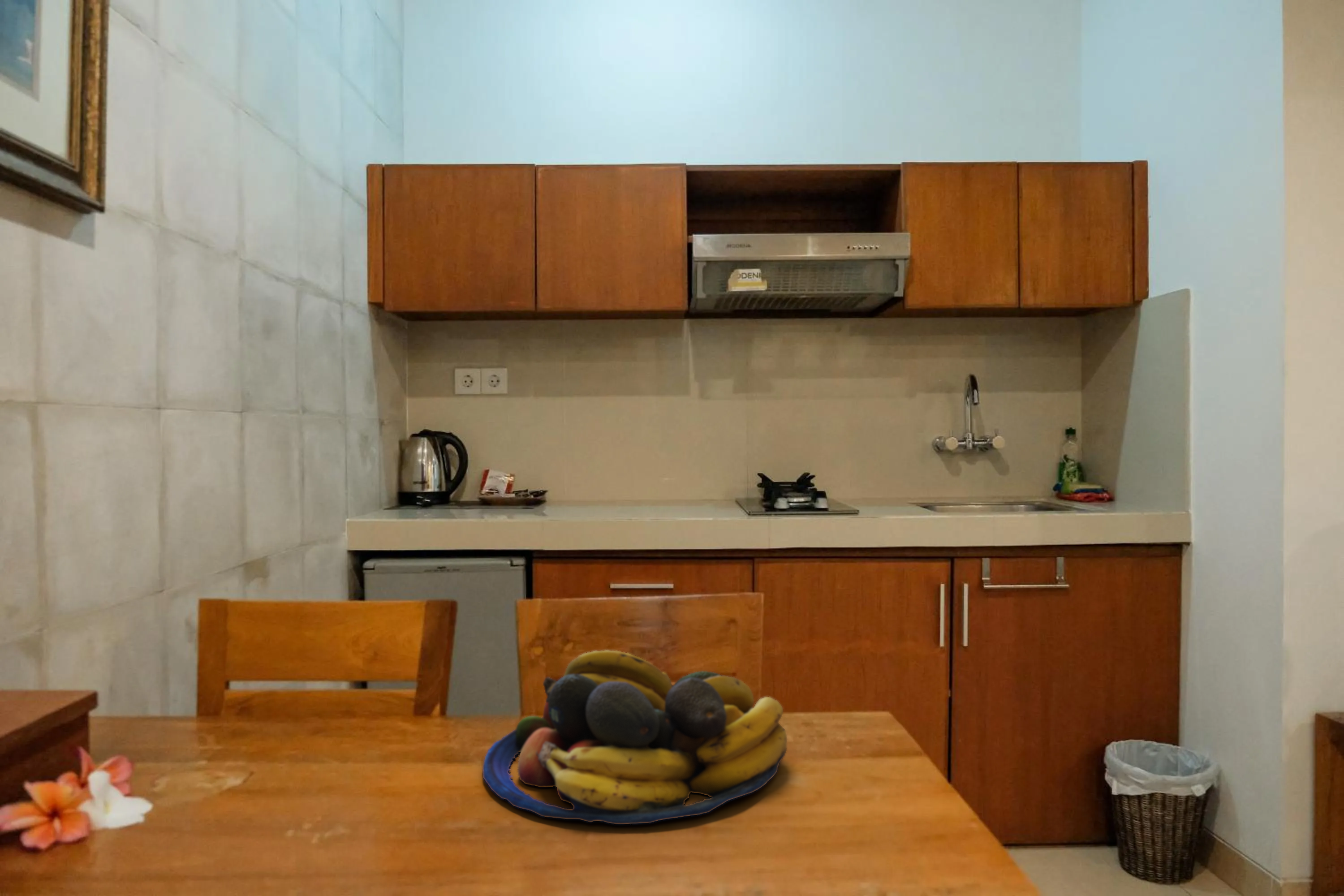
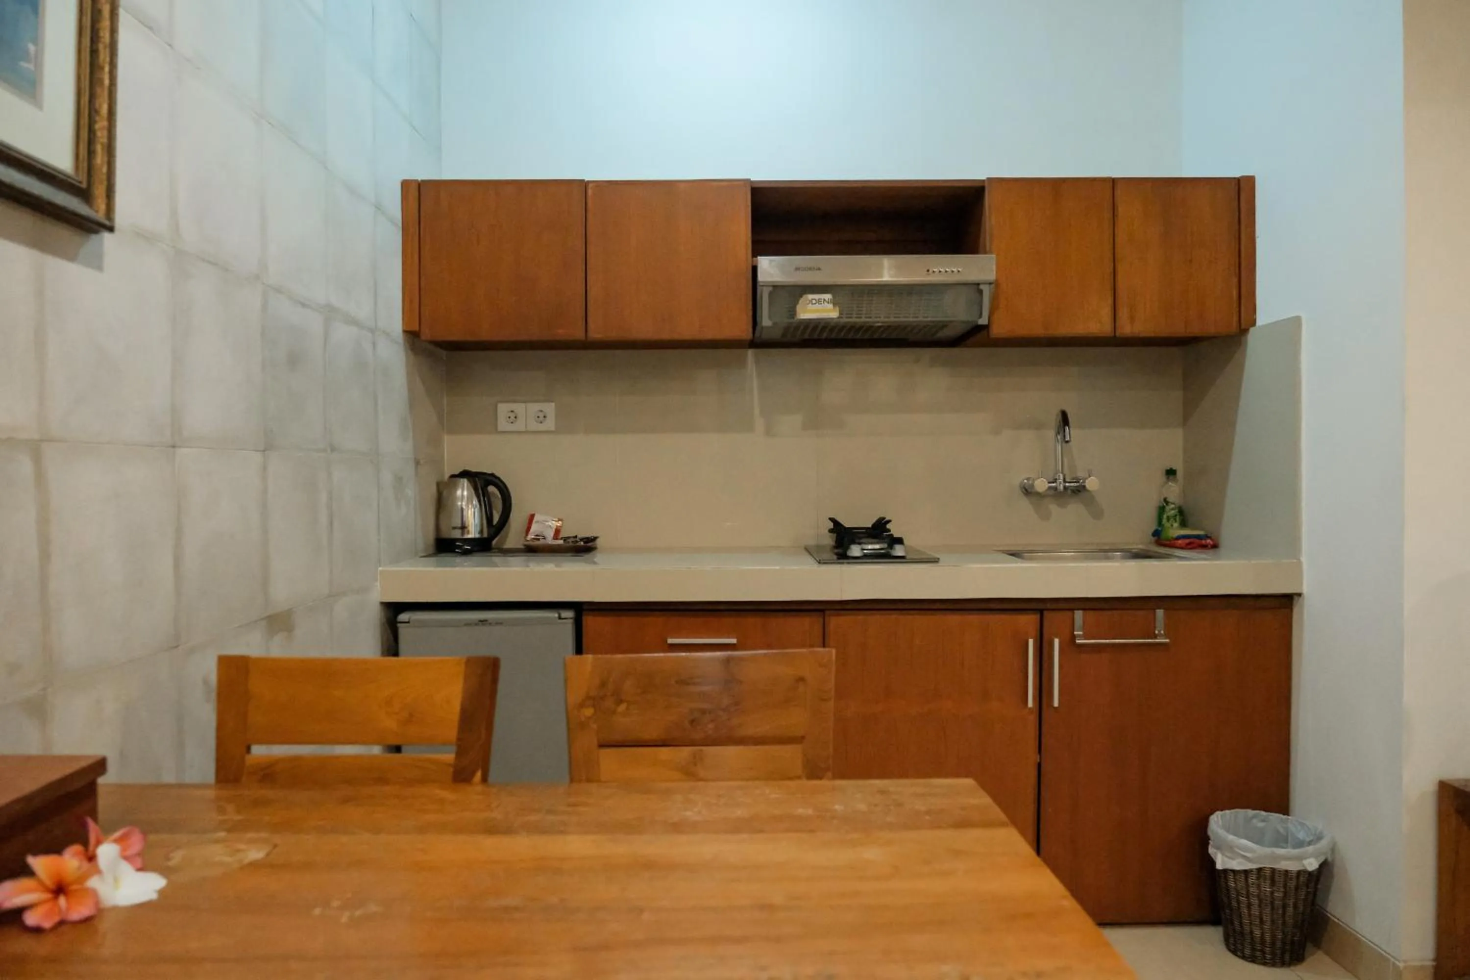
- fruit bowl (632, 706)
